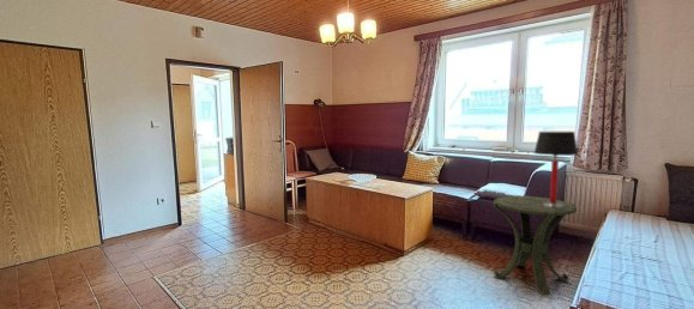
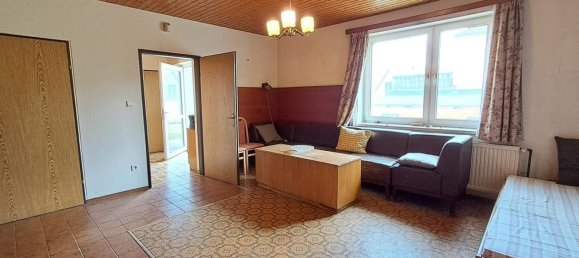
- side table (531, 241)
- table lamp (554, 168)
